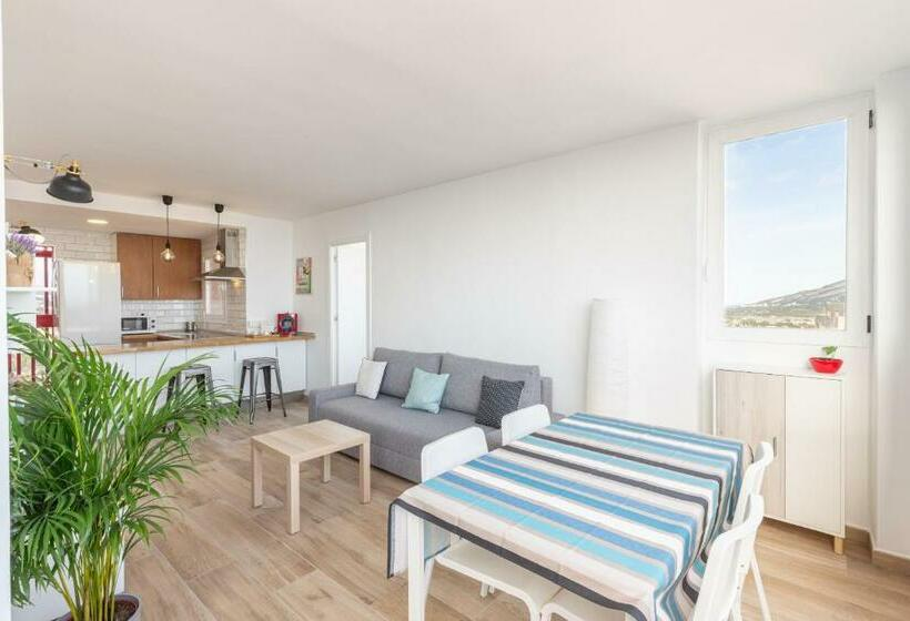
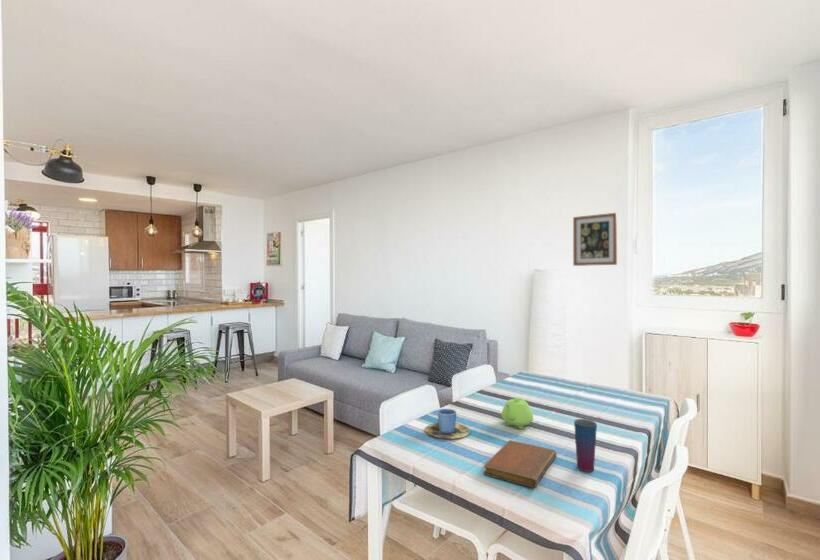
+ cup (585, 445)
+ notebook (521, 461)
+ cup (447, 420)
+ teapot (516, 411)
+ wall art (594, 240)
